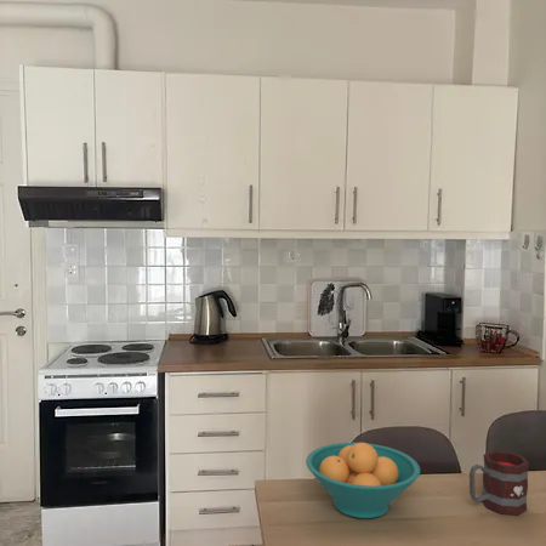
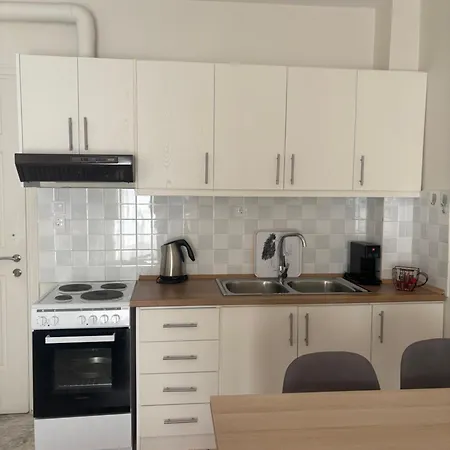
- fruit bowl (362, 474)
- mug (496, 482)
